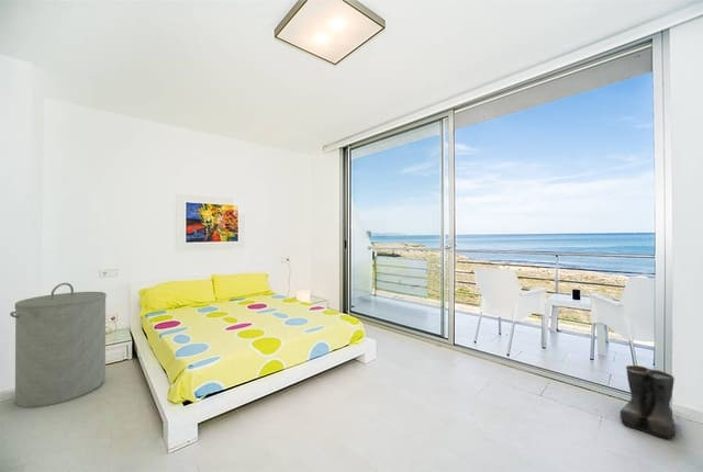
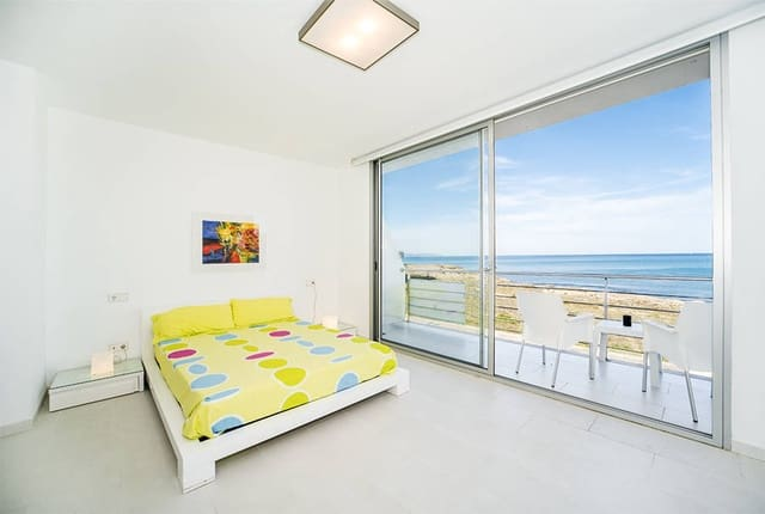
- laundry hamper (64, 336)
- boots (647, 397)
